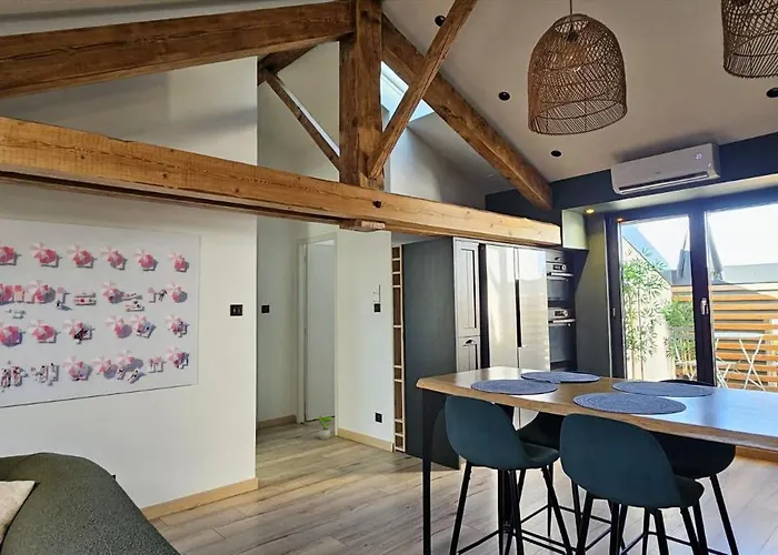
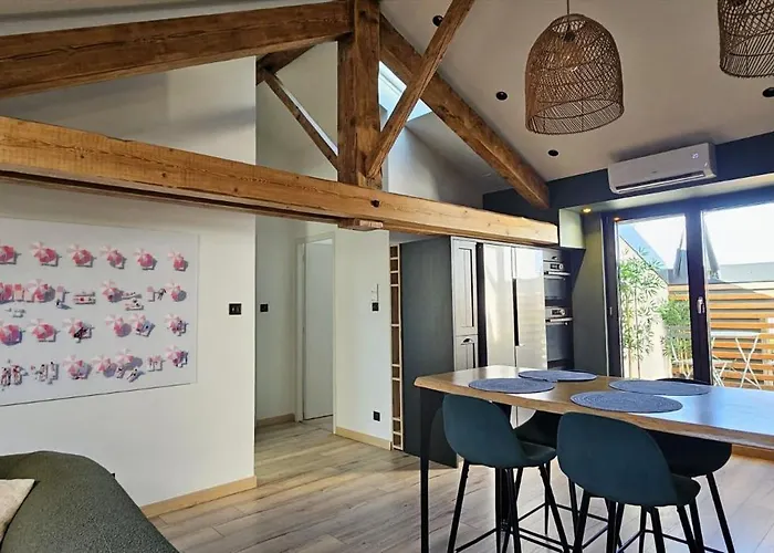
- potted plant (326, 425)
